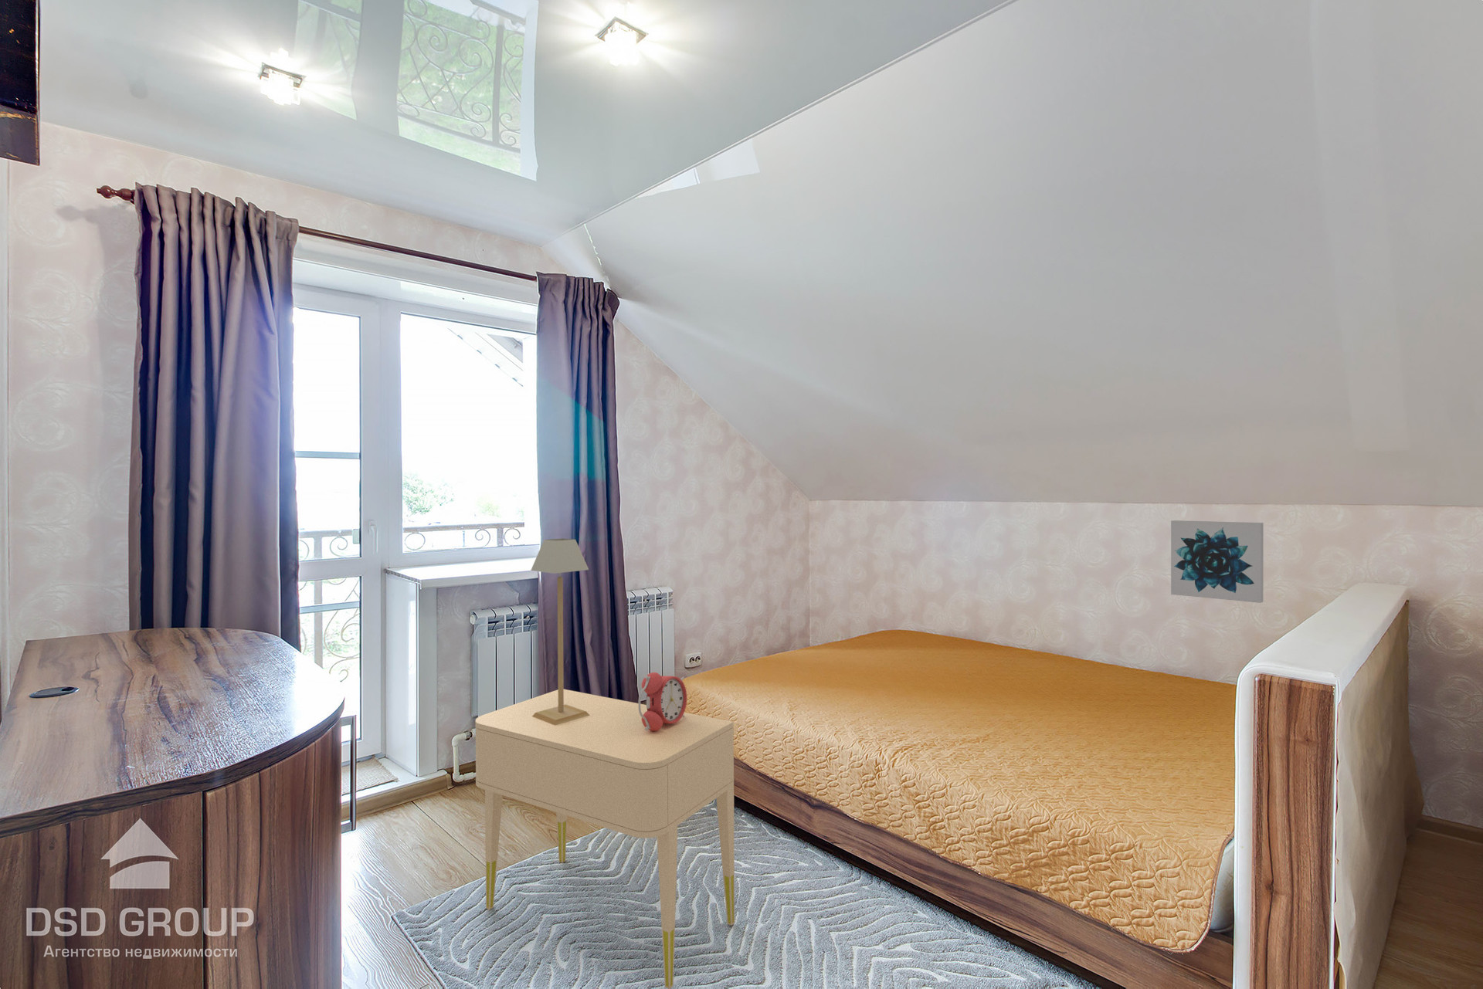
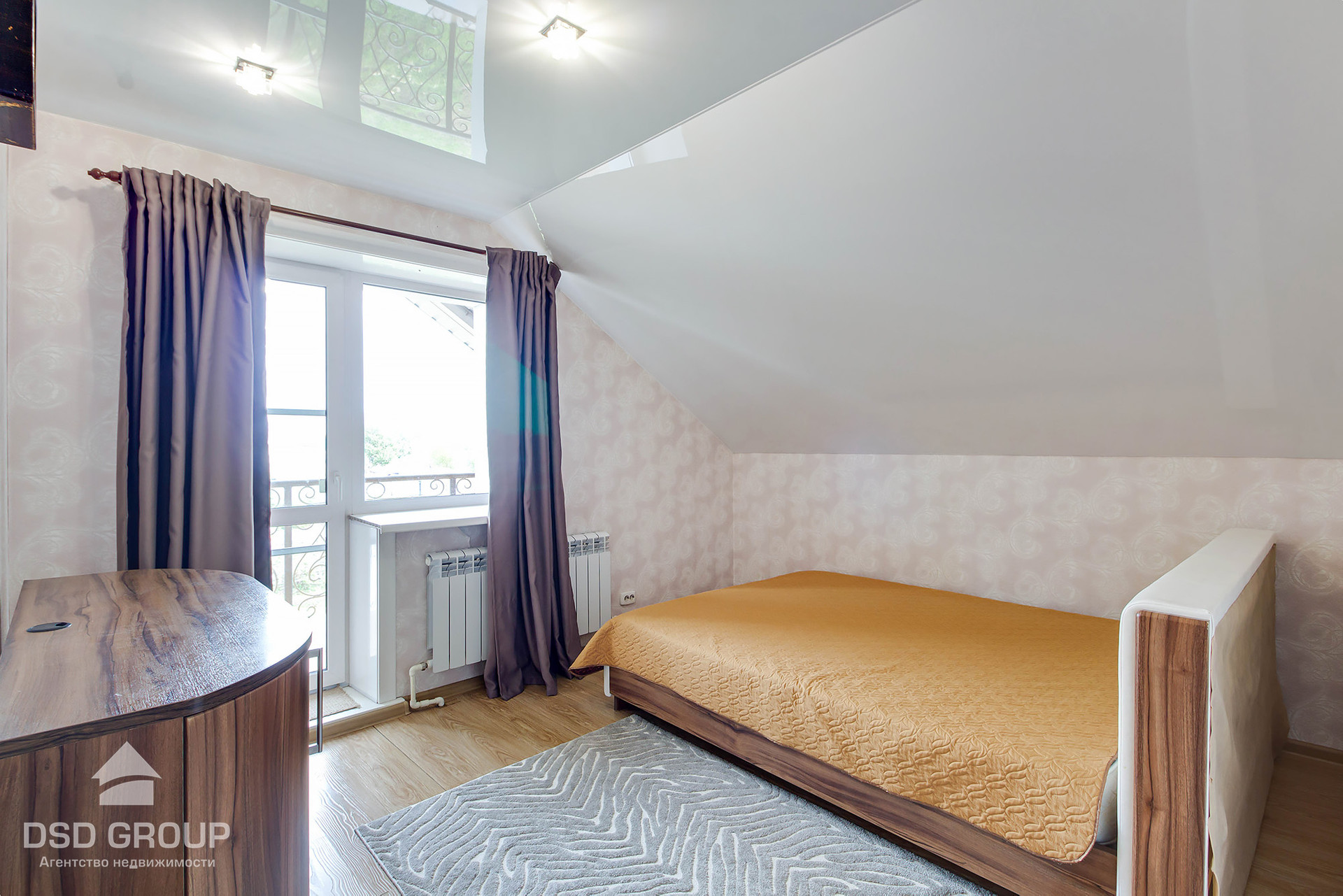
- alarm clock (663, 696)
- nightstand (600, 821)
- wall art (1215, 560)
- table lamp (560, 627)
